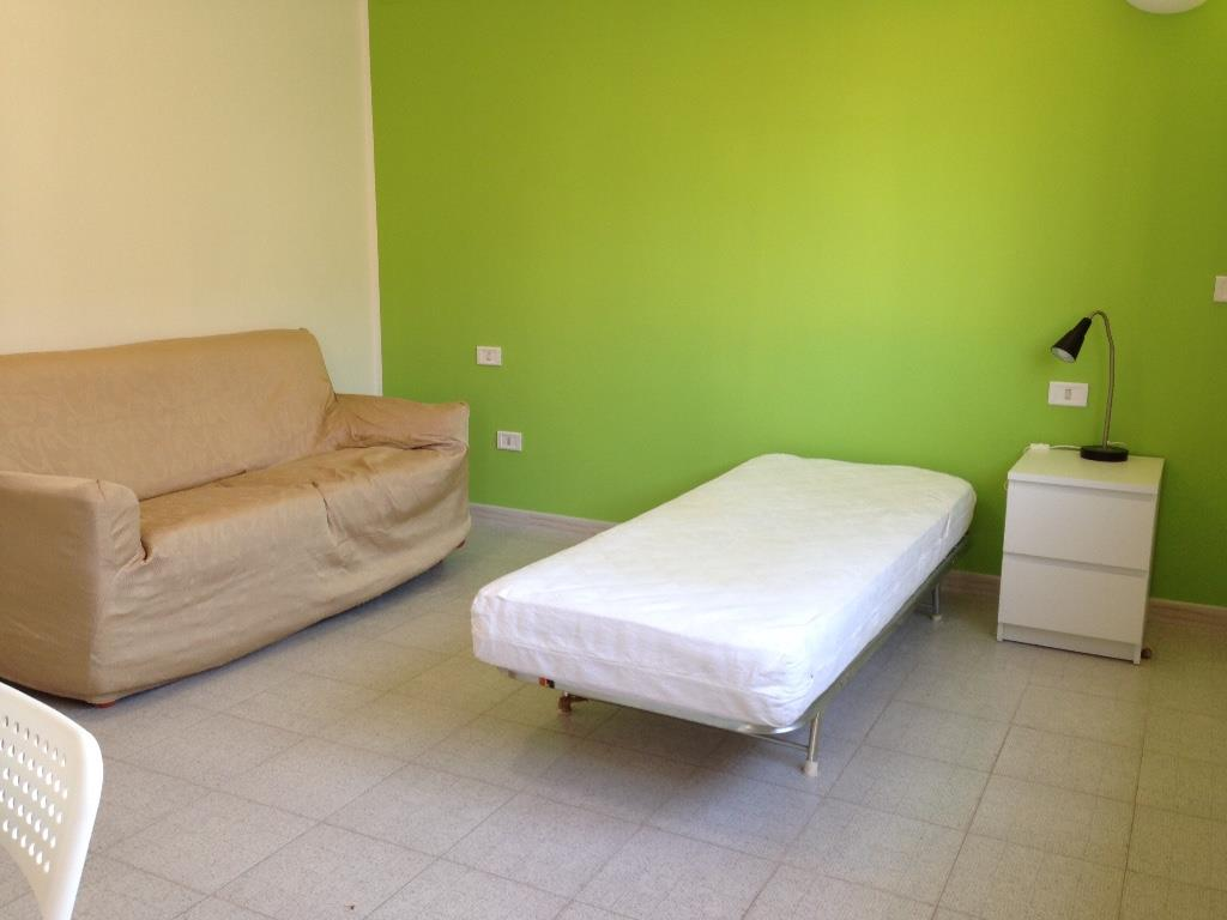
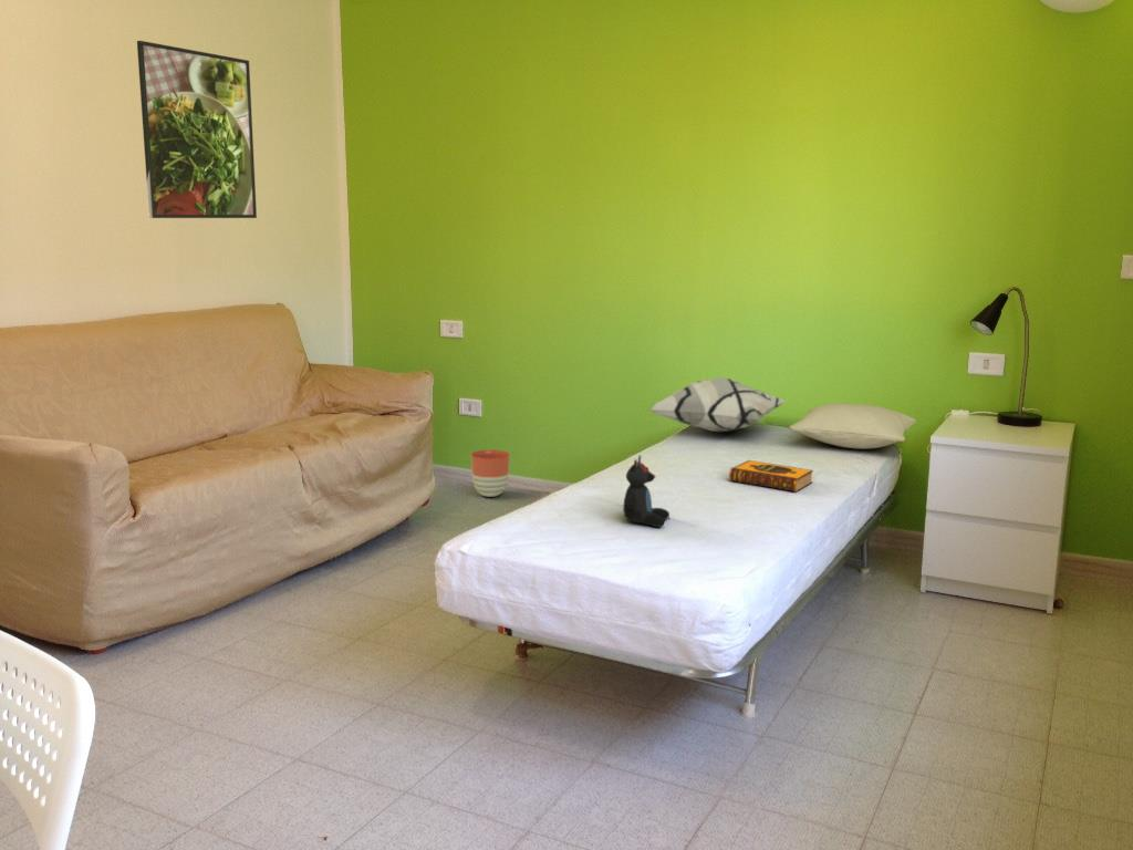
+ hardback book (770, 476)
+ pillow (853, 424)
+ decorative pillow (718, 405)
+ teddy bear (646, 489)
+ planter (490, 475)
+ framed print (200, 135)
